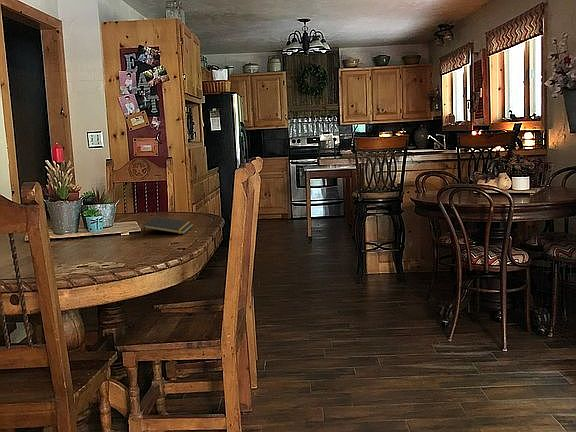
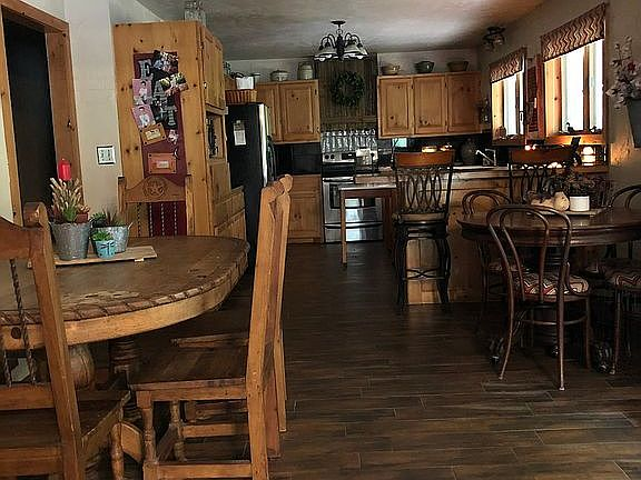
- notepad (169, 225)
